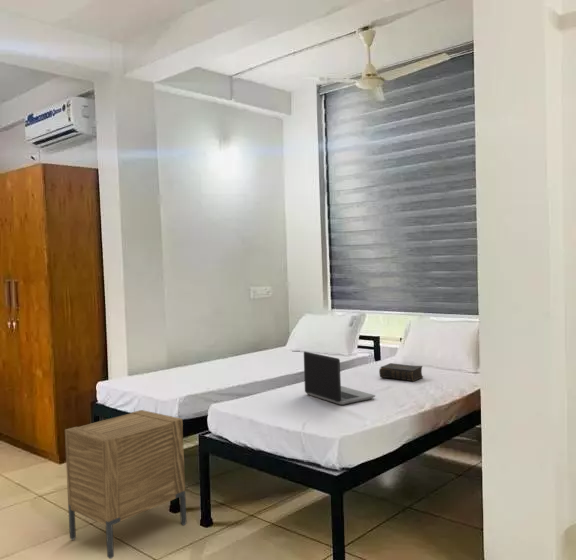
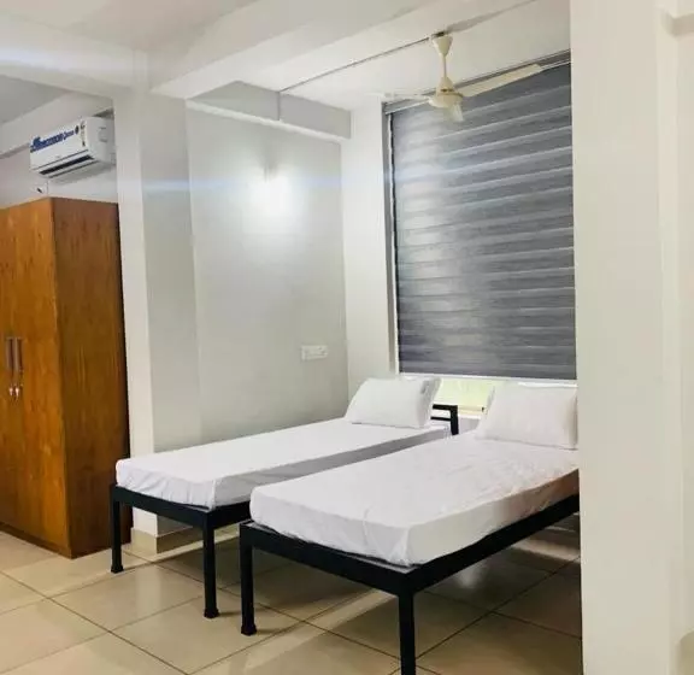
- laptop computer (338, 374)
- book (401, 371)
- nightstand (127, 477)
